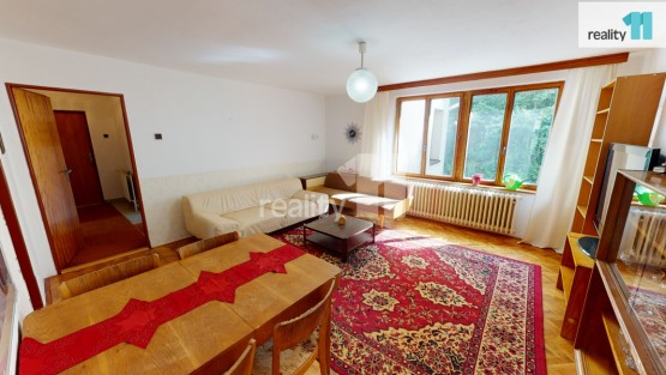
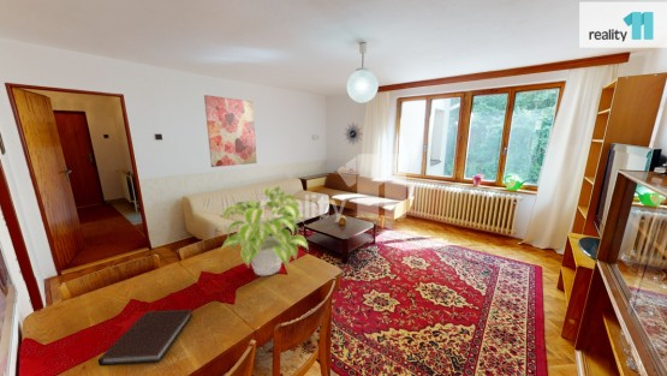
+ notebook (150, 334)
+ plant (266, 231)
+ wall art (232, 132)
